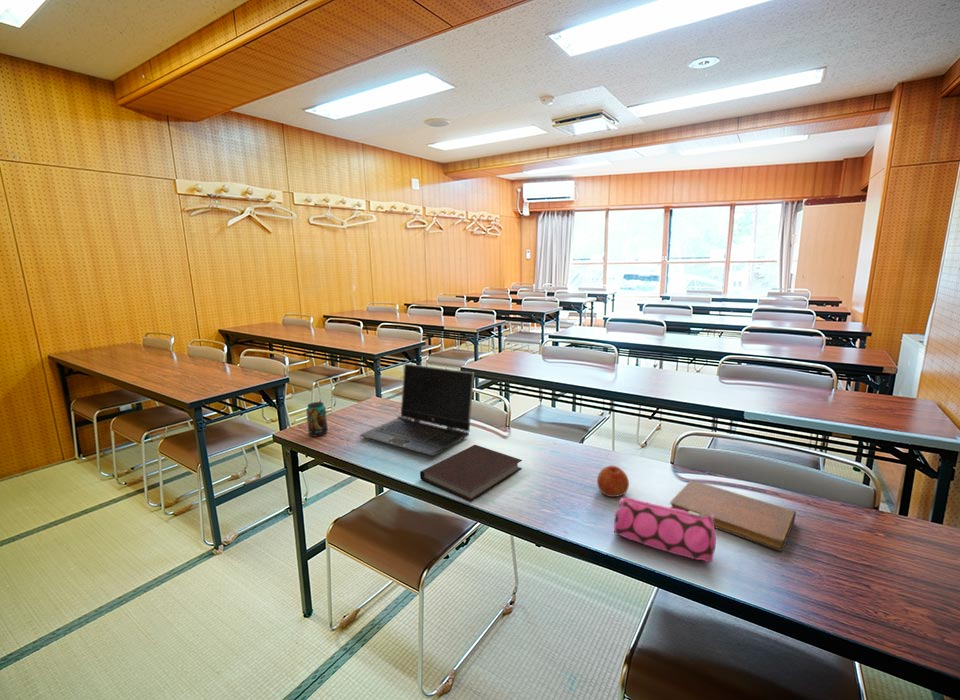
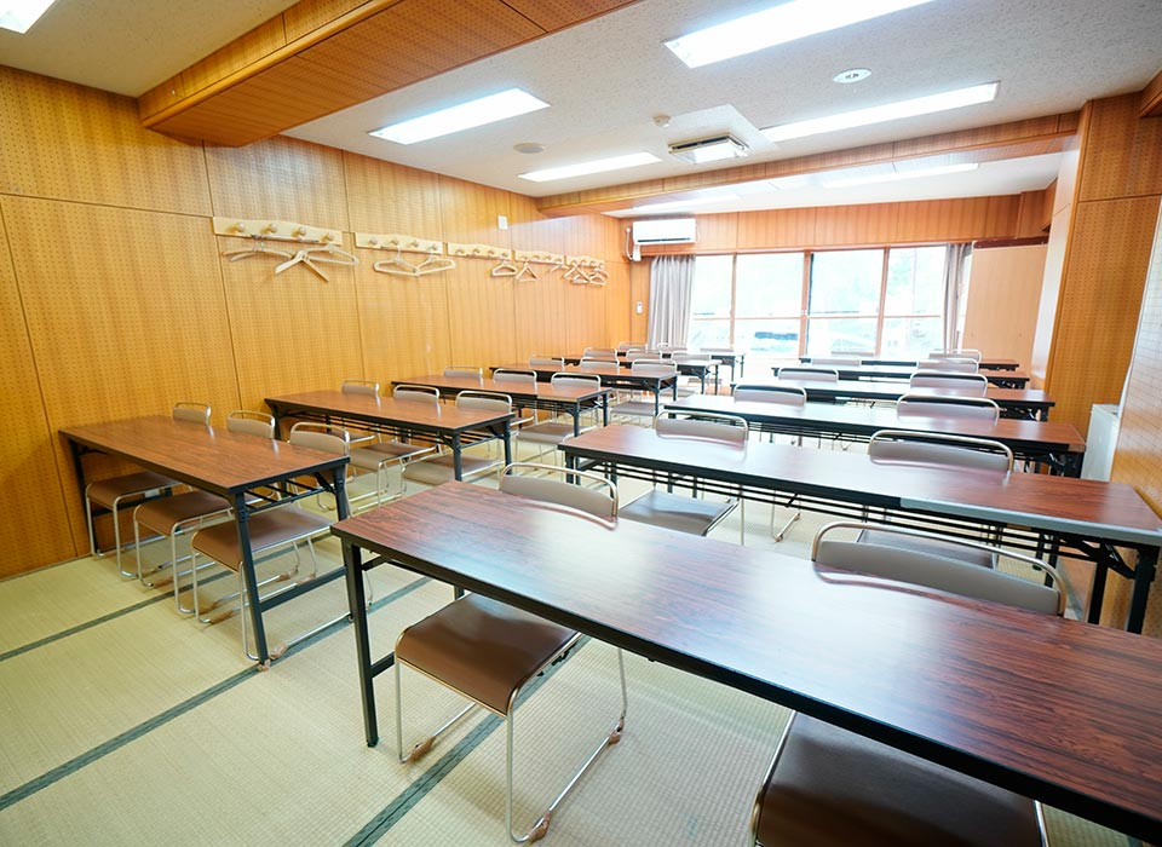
- notebook (731, 510)
- beverage can (317, 419)
- apple (612, 480)
- notebook (472, 469)
- pencil case (662, 525)
- laptop computer (416, 405)
